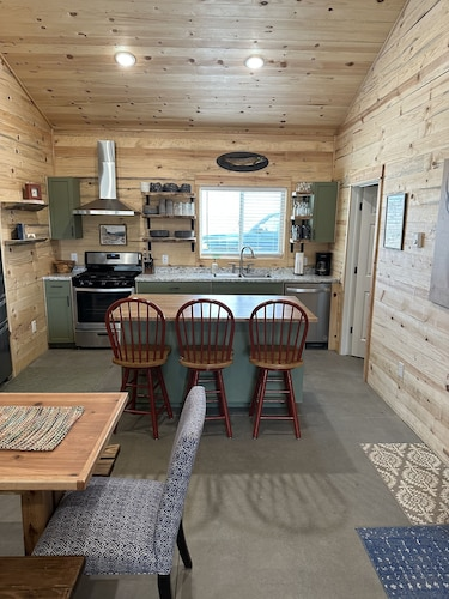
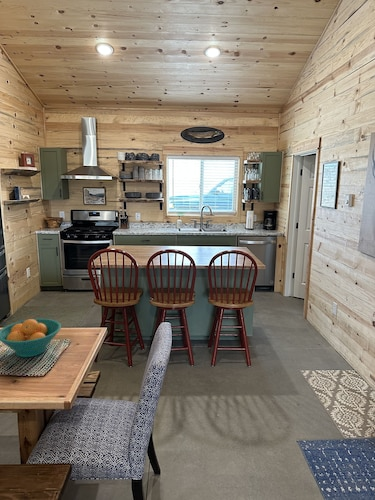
+ fruit bowl (30, 335)
